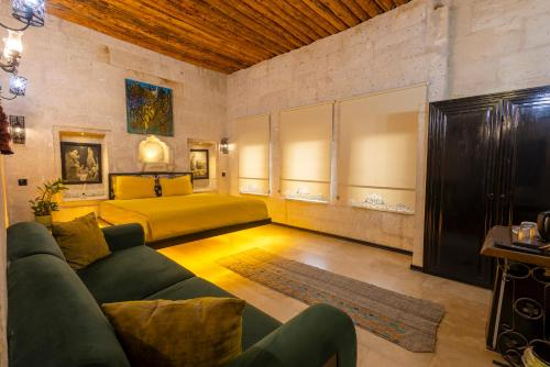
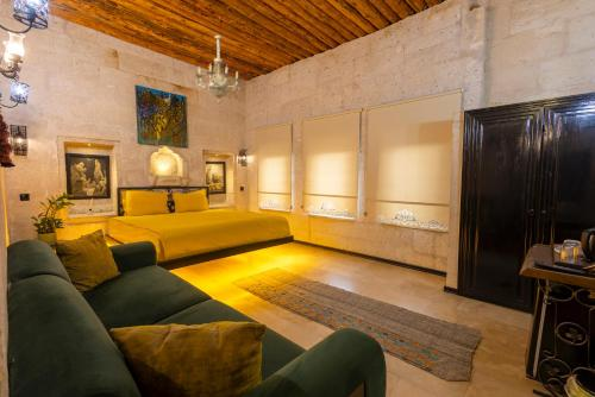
+ chandelier (218, 70)
